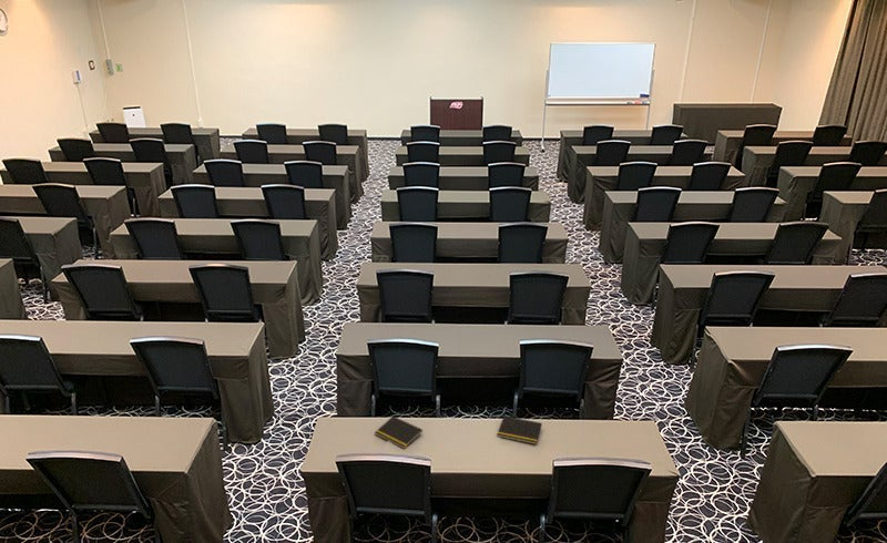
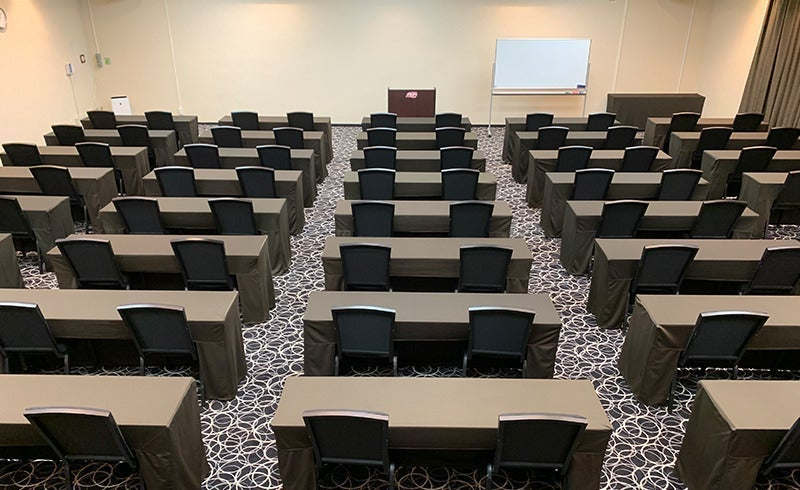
- notepad (519, 429)
- notepad (398, 431)
